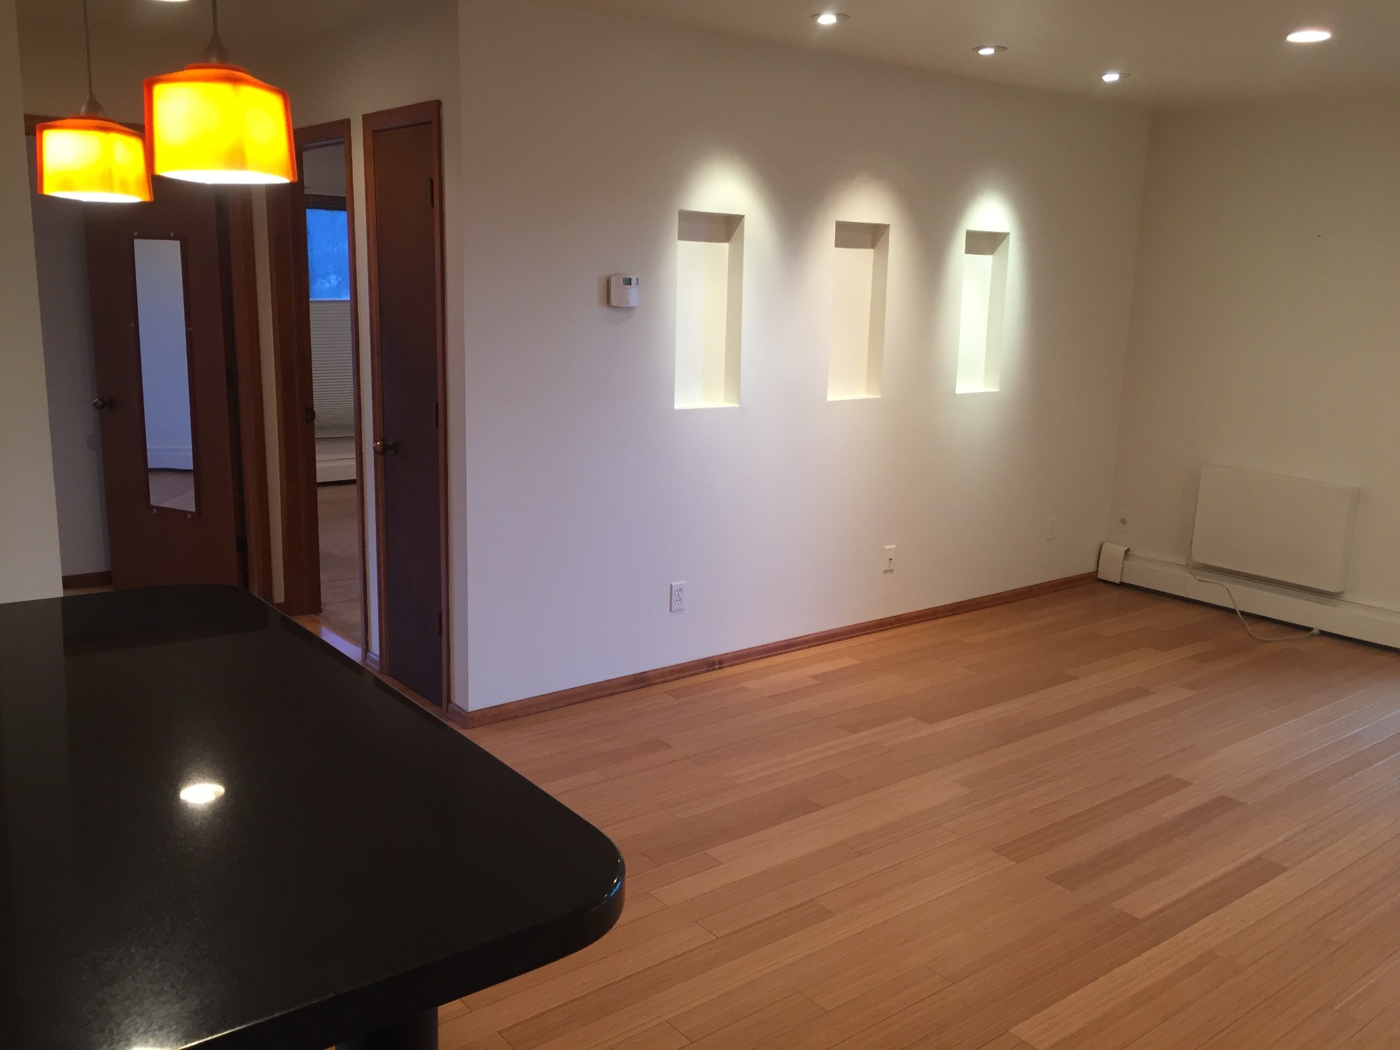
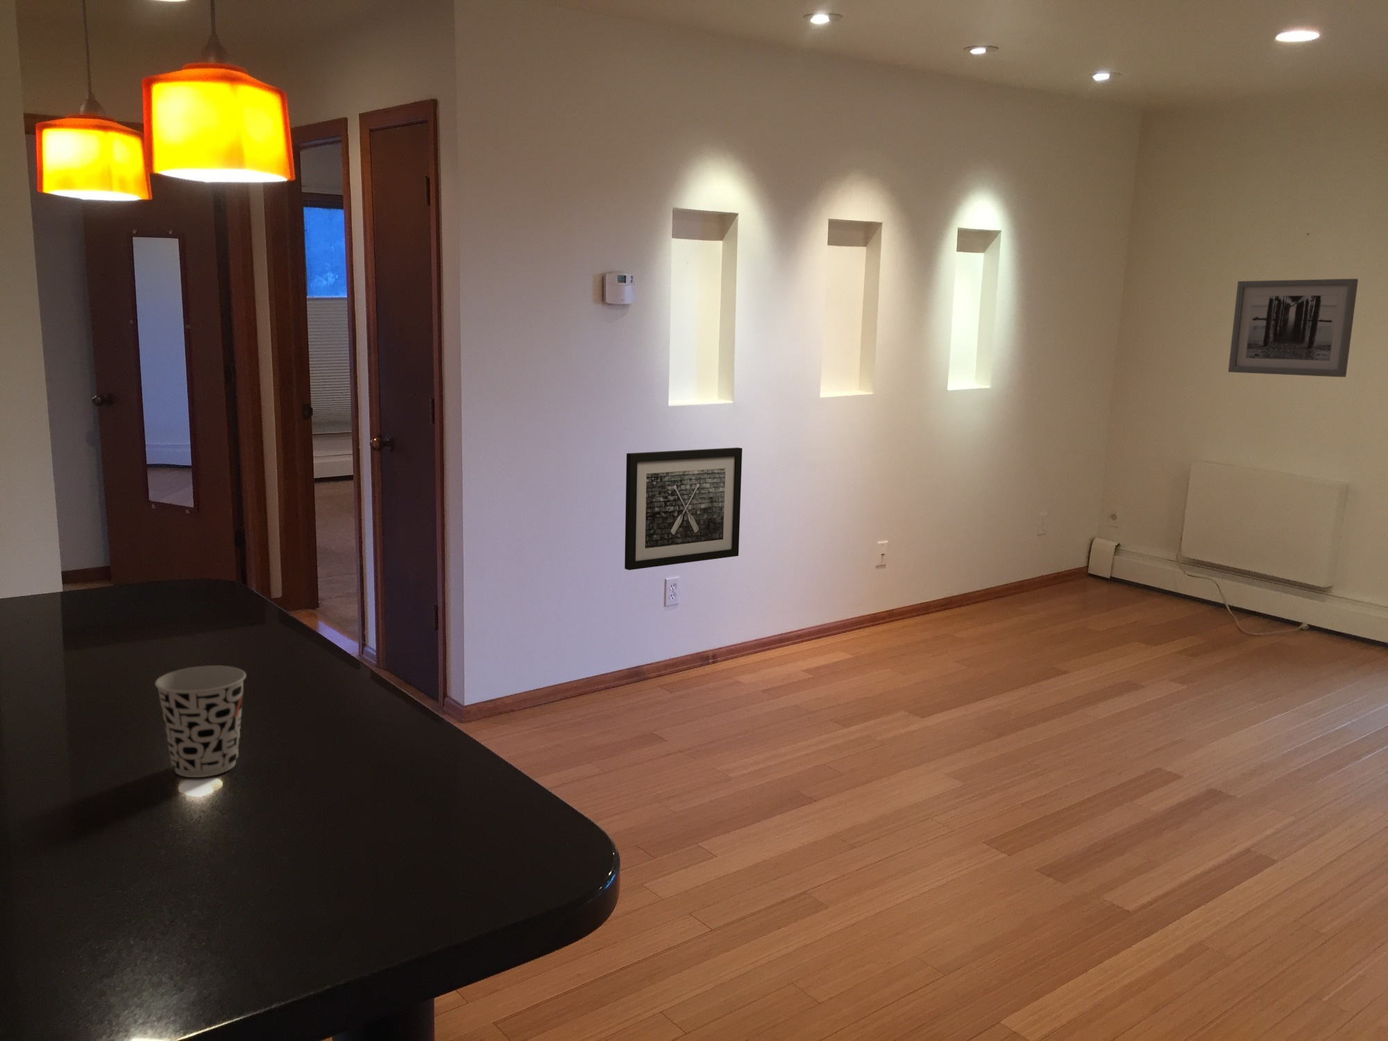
+ wall art (1290, 328)
+ wall art (685, 506)
+ cup (203, 723)
